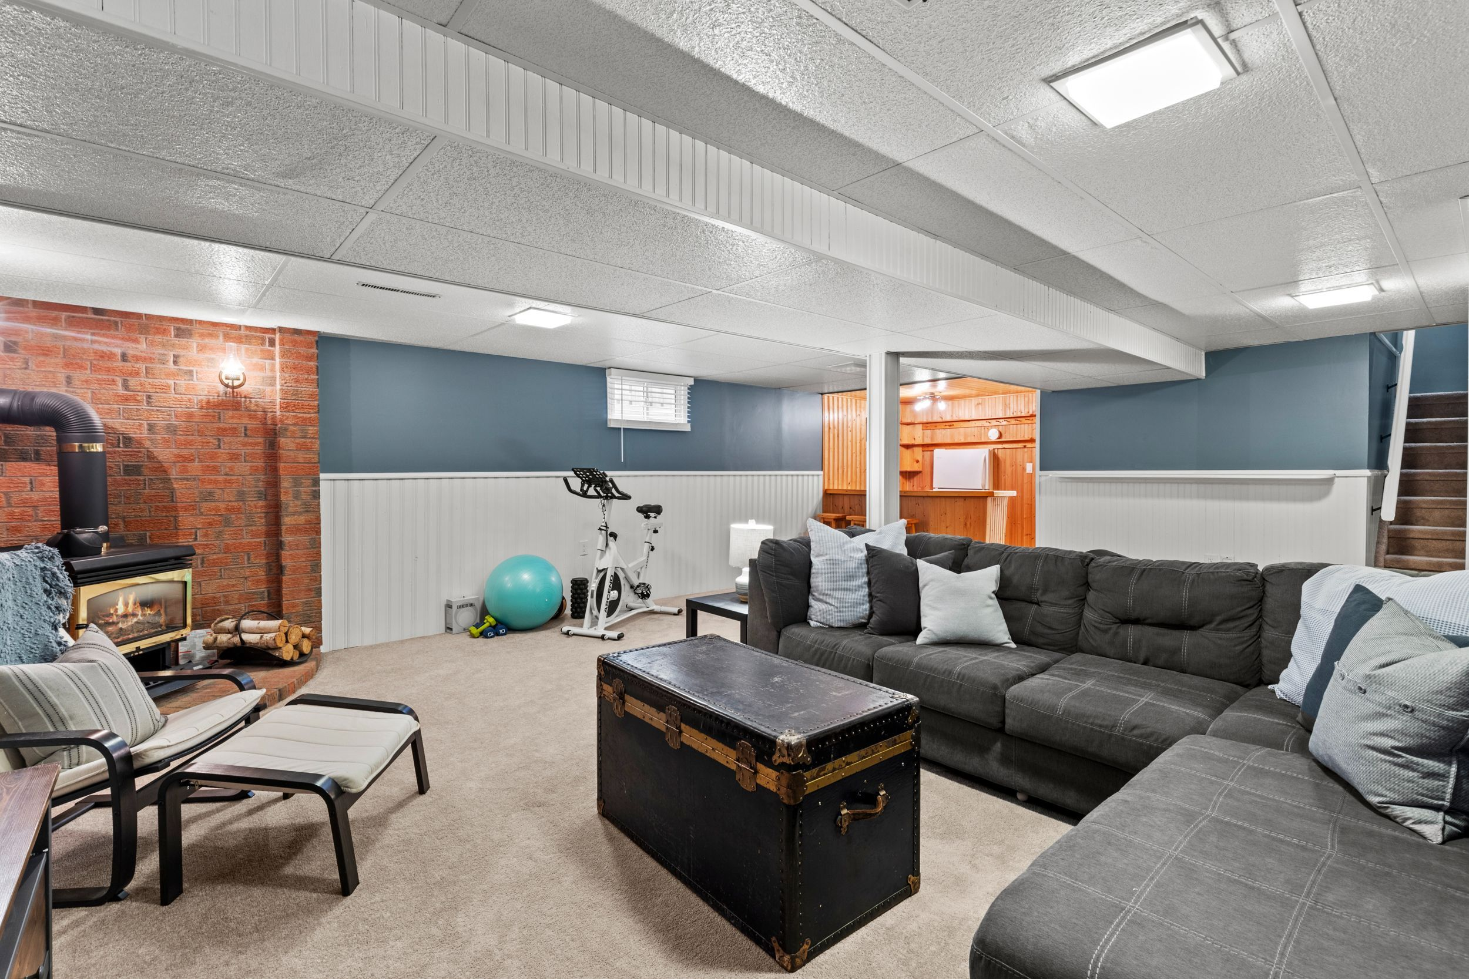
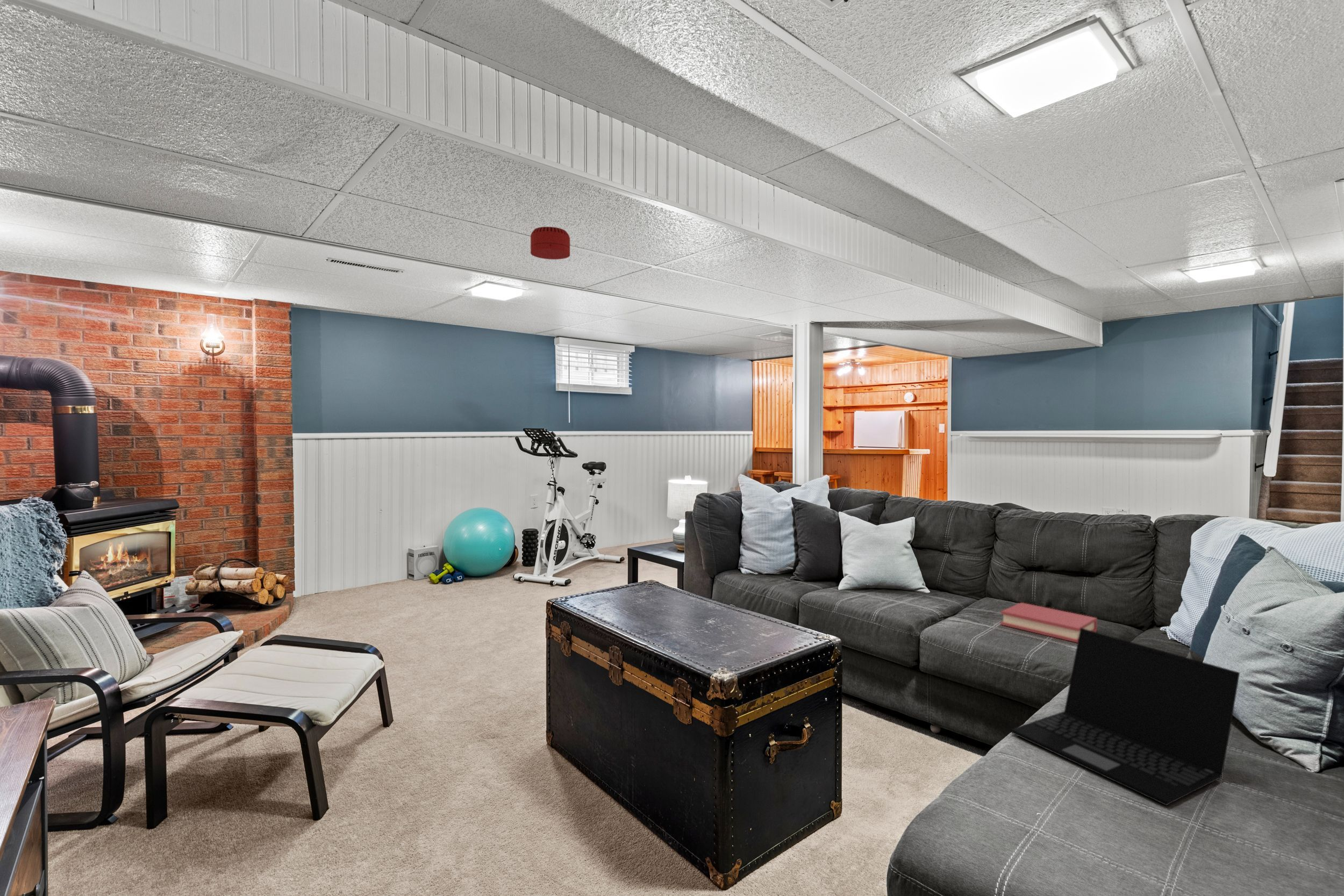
+ smoke detector (550, 242)
+ hardback book (1048, 621)
+ laptop (1118, 705)
